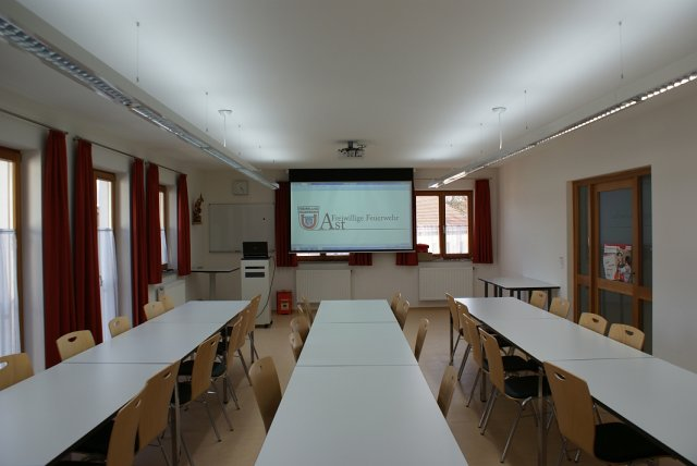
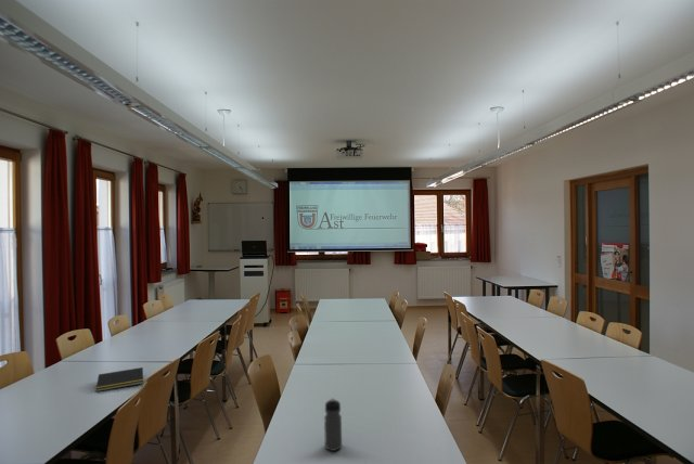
+ water bottle (333, 423)
+ notepad (120, 378)
